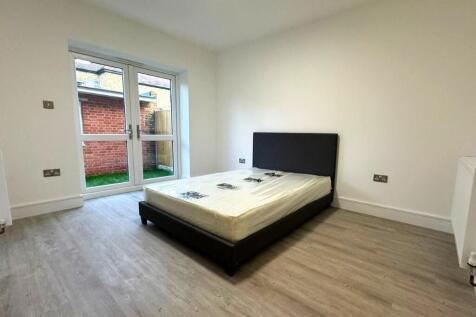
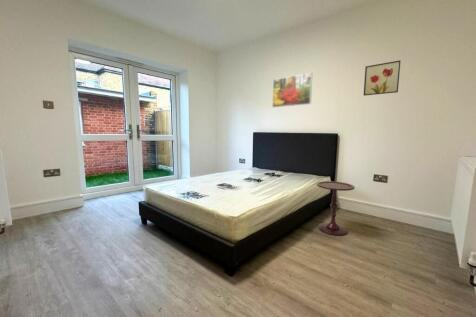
+ side table (333, 207)
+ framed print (291, 91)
+ wall art (381, 79)
